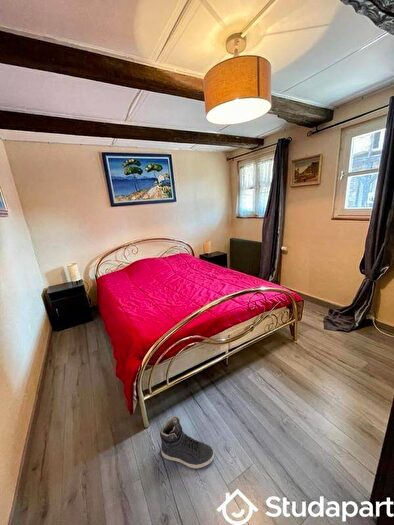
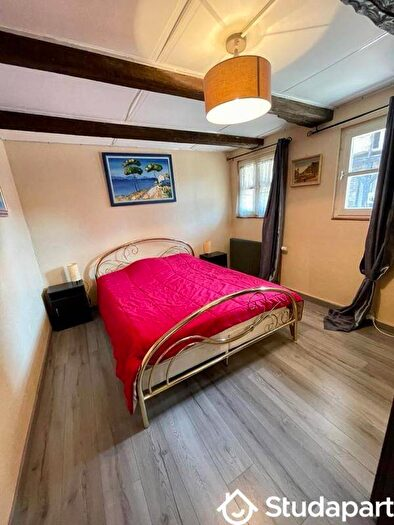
- sneaker (185, 439)
